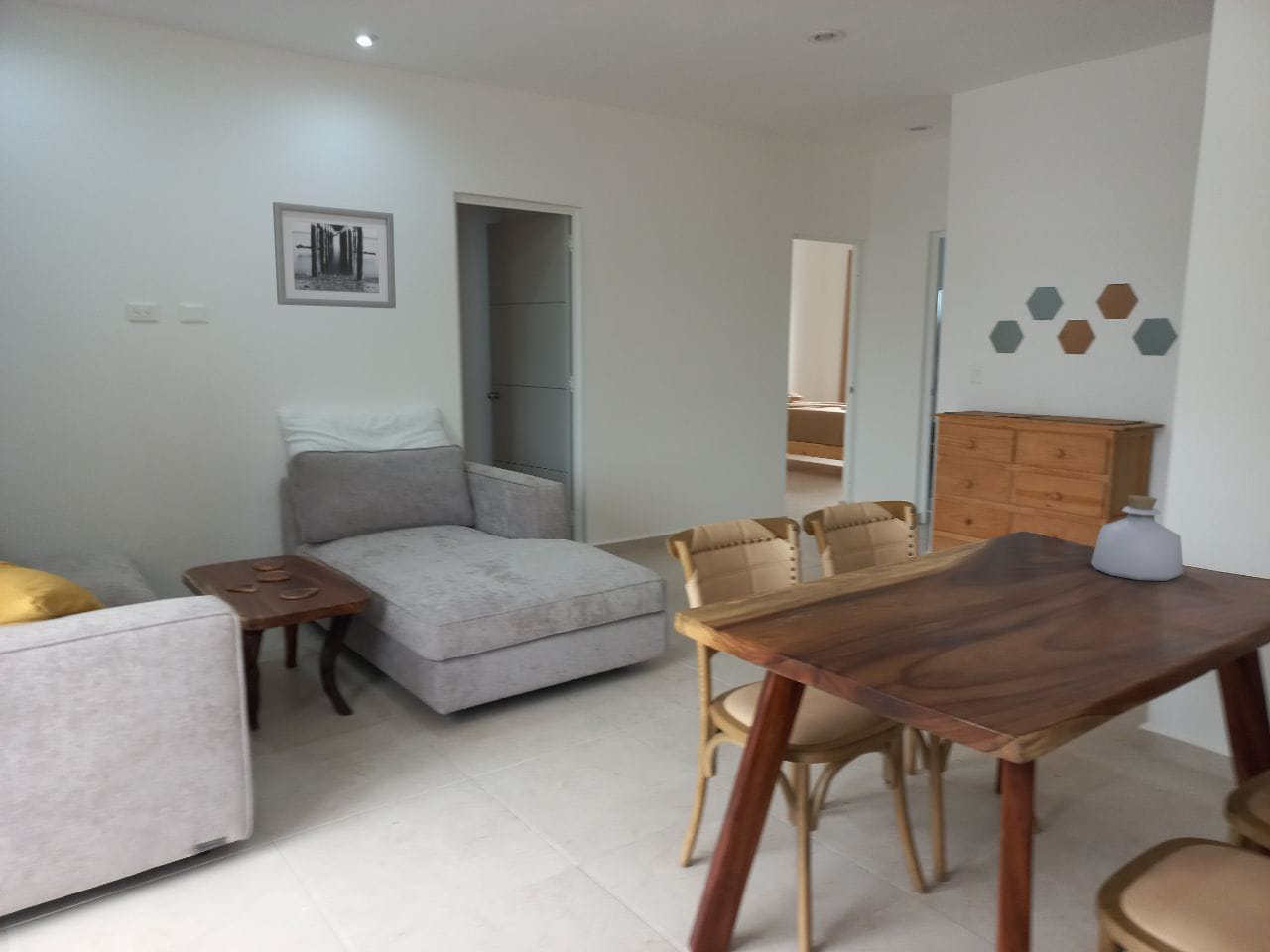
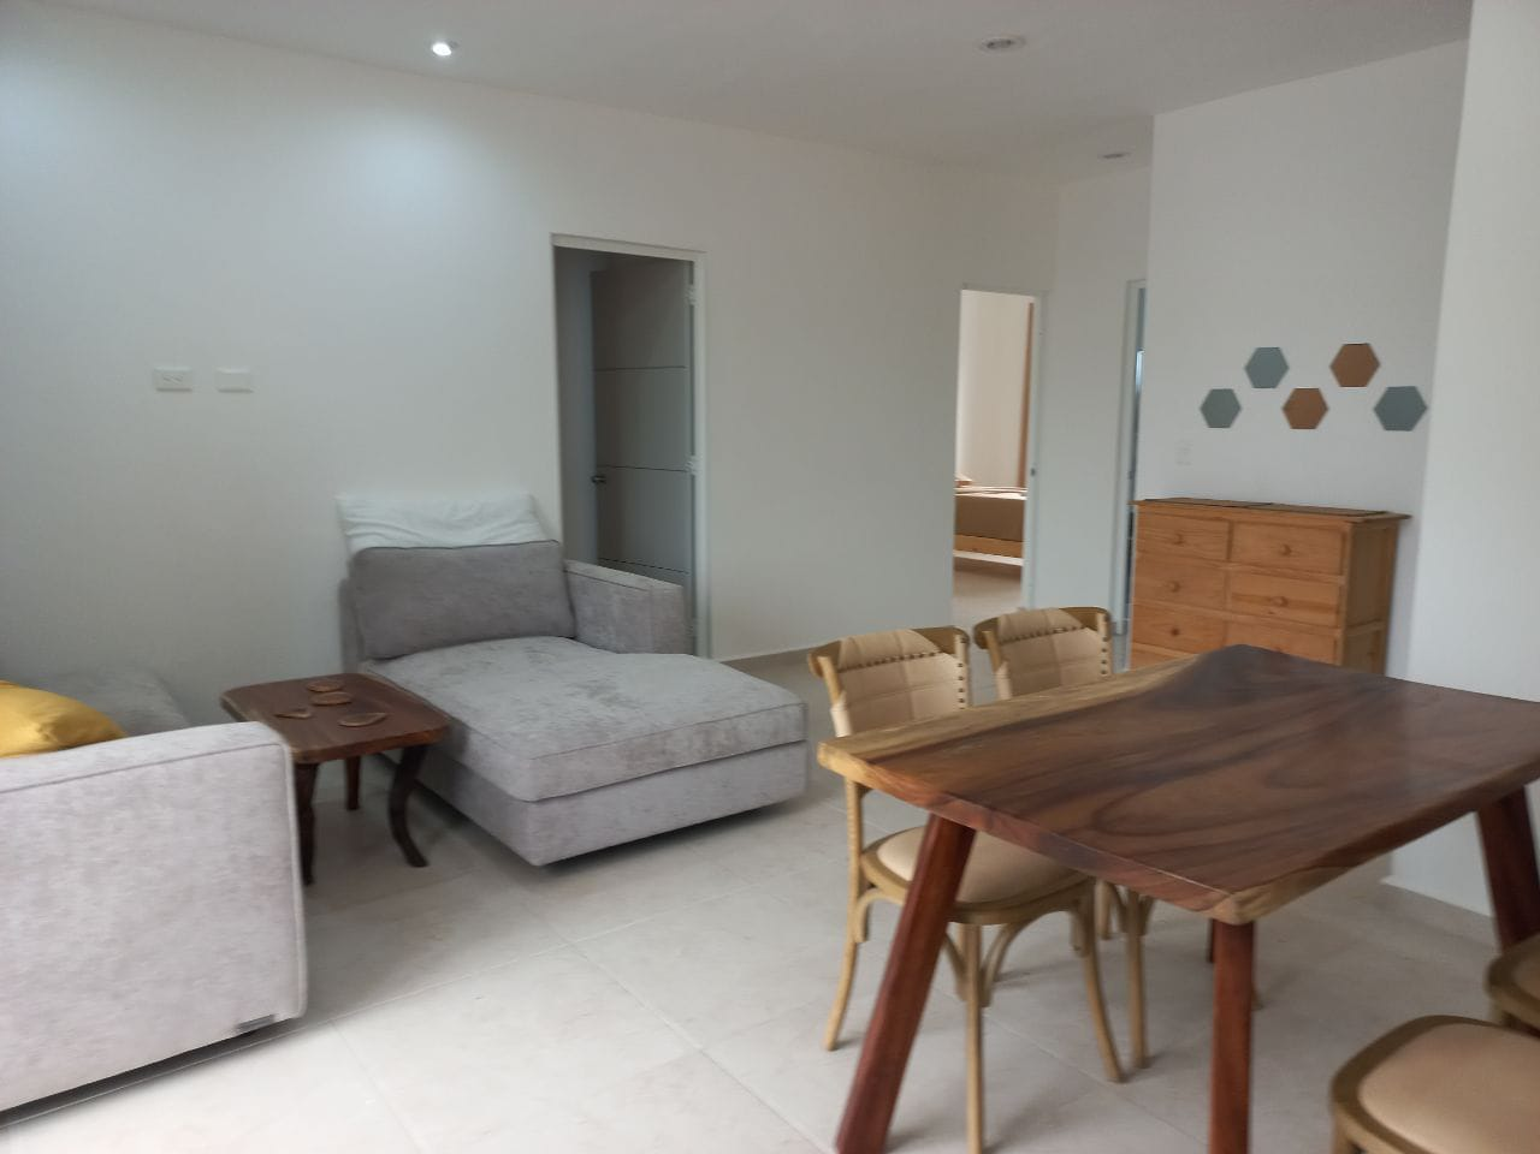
- bottle (1137, 535)
- wall art (336, 258)
